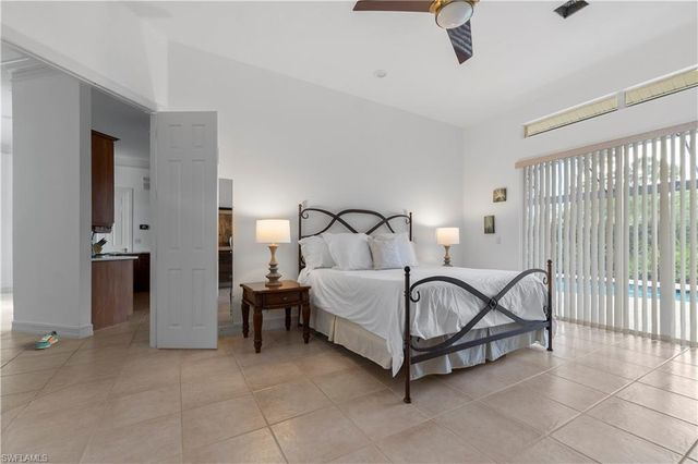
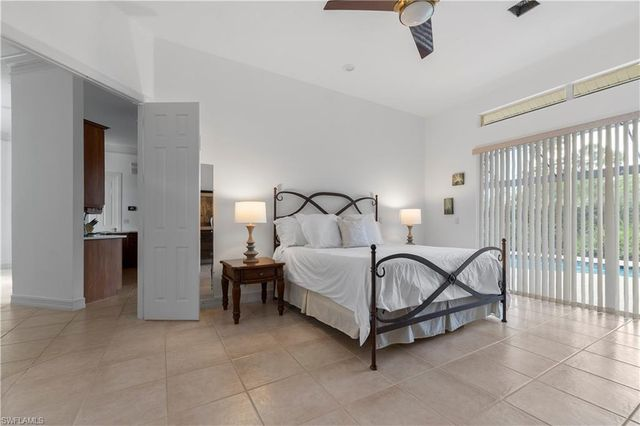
- sneaker (46, 339)
